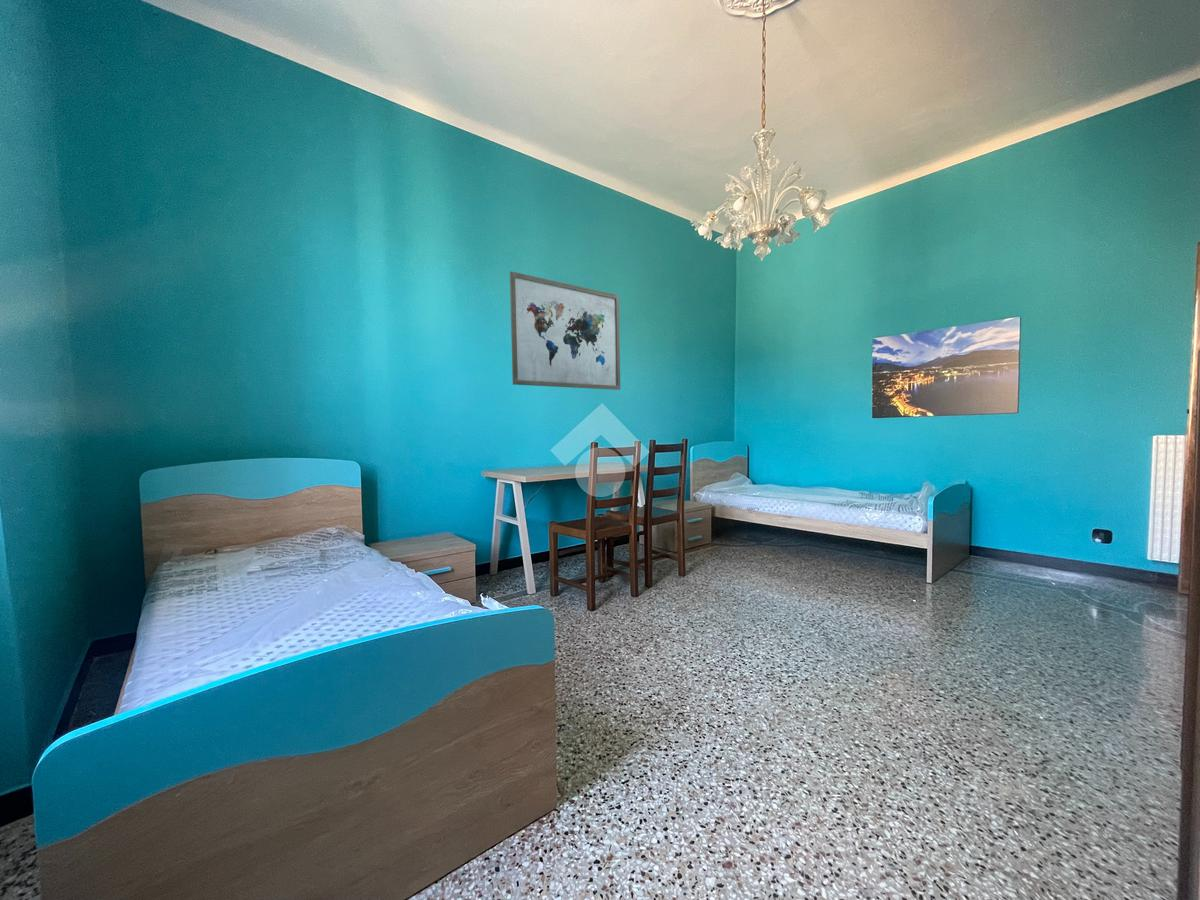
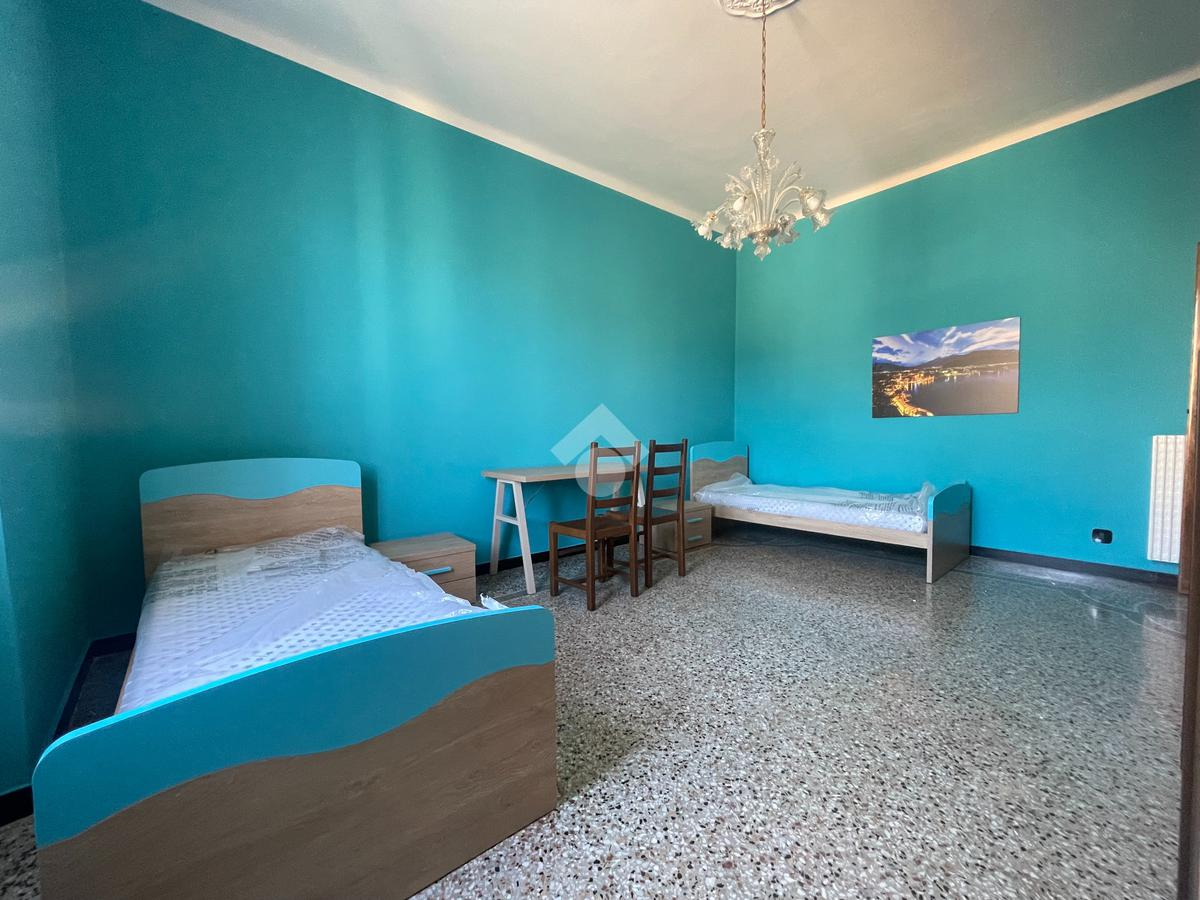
- wall art (570, 336)
